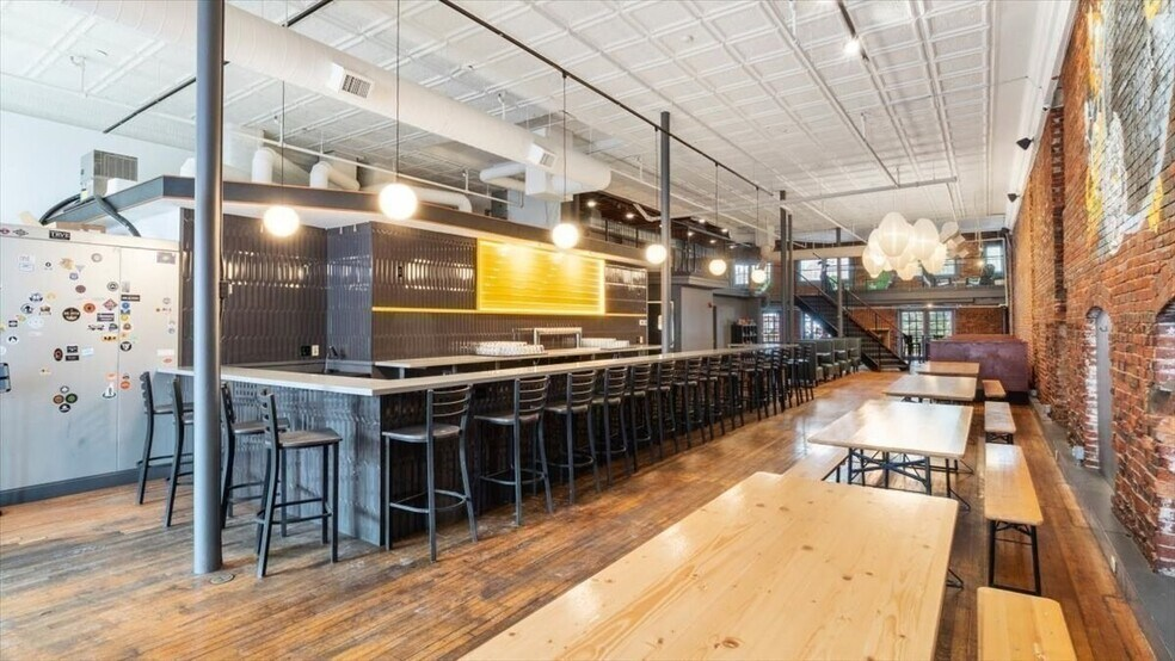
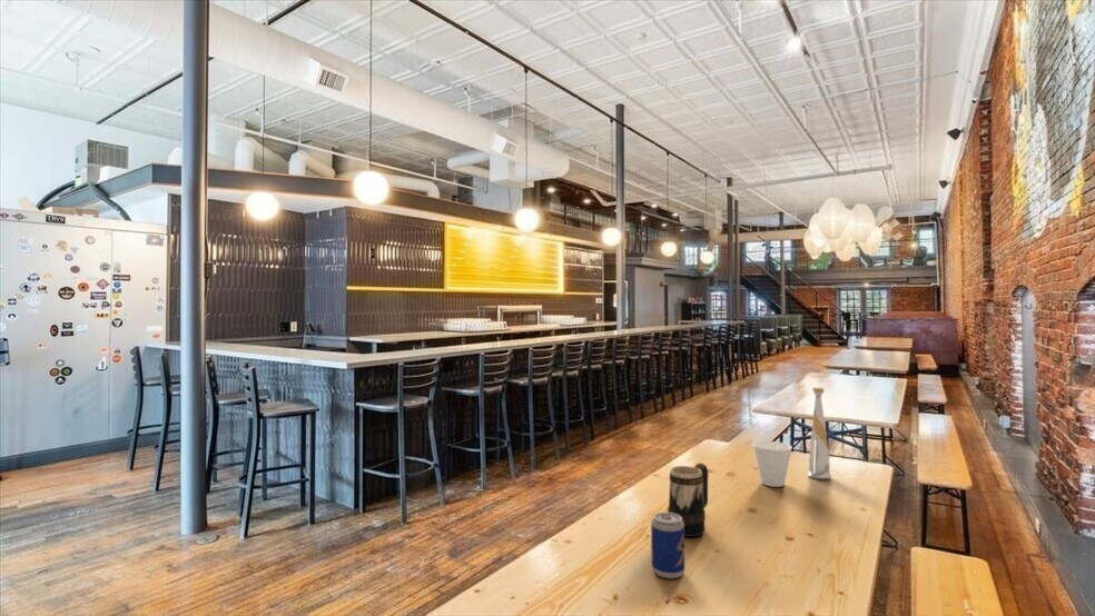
+ beer can (668, 544)
+ bottle (818, 431)
+ cup (772, 464)
+ beer mug (691, 497)
